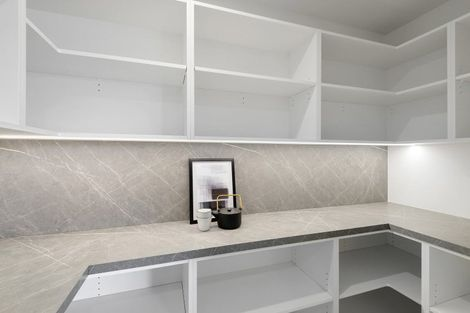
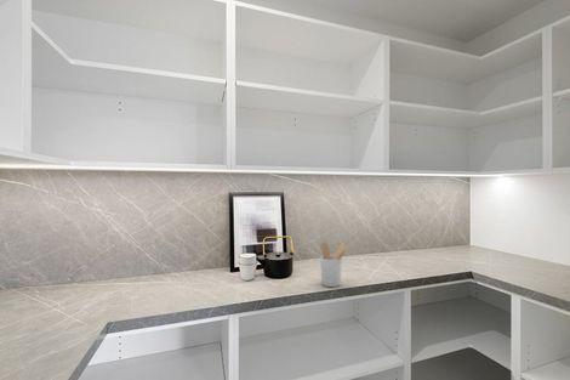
+ utensil holder (335, 262)
